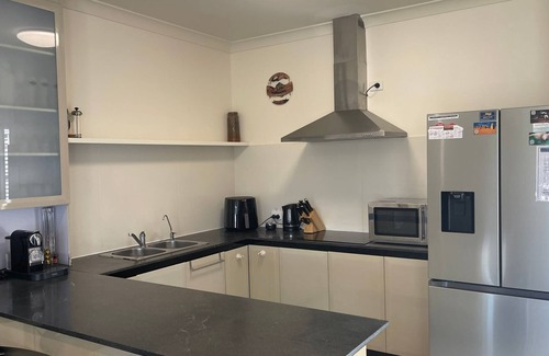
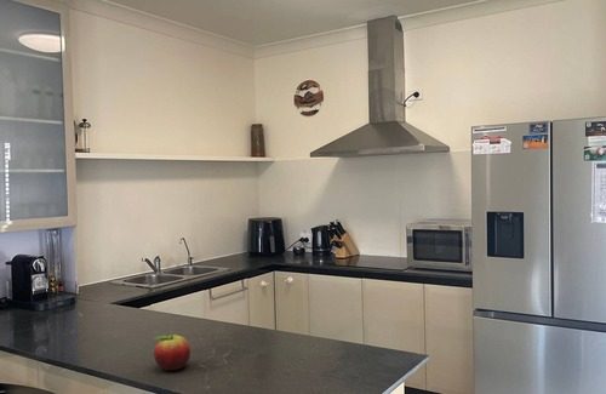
+ fruit (172, 350)
